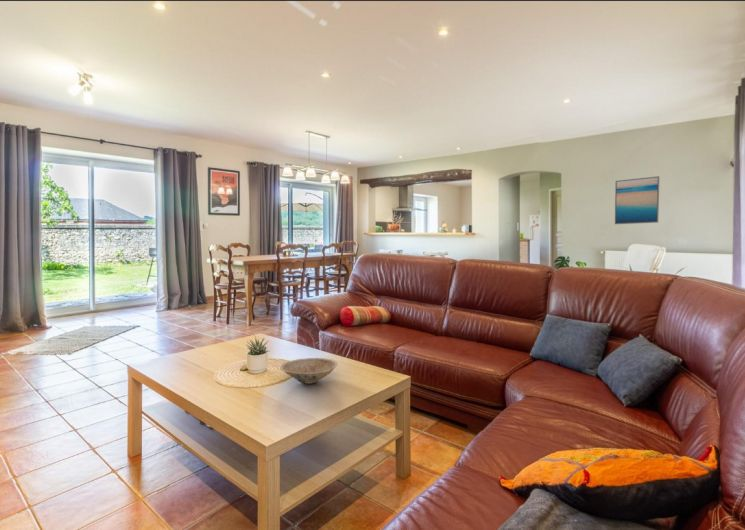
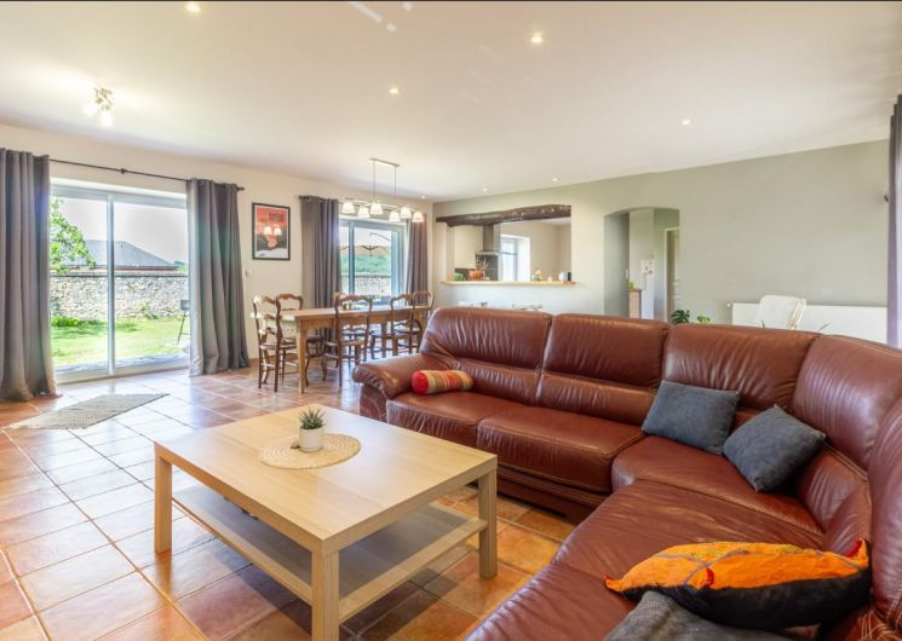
- wall art (636, 201)
- bowl (309, 372)
